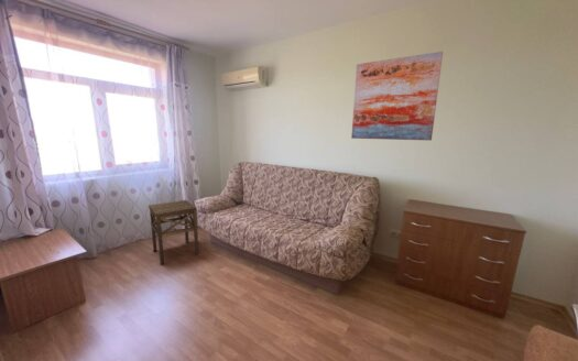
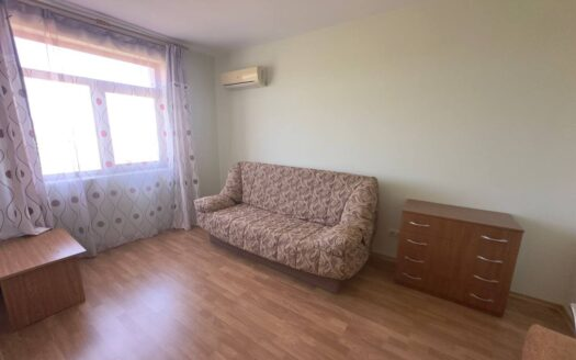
- wall art (392, 100)
- side table (174, 231)
